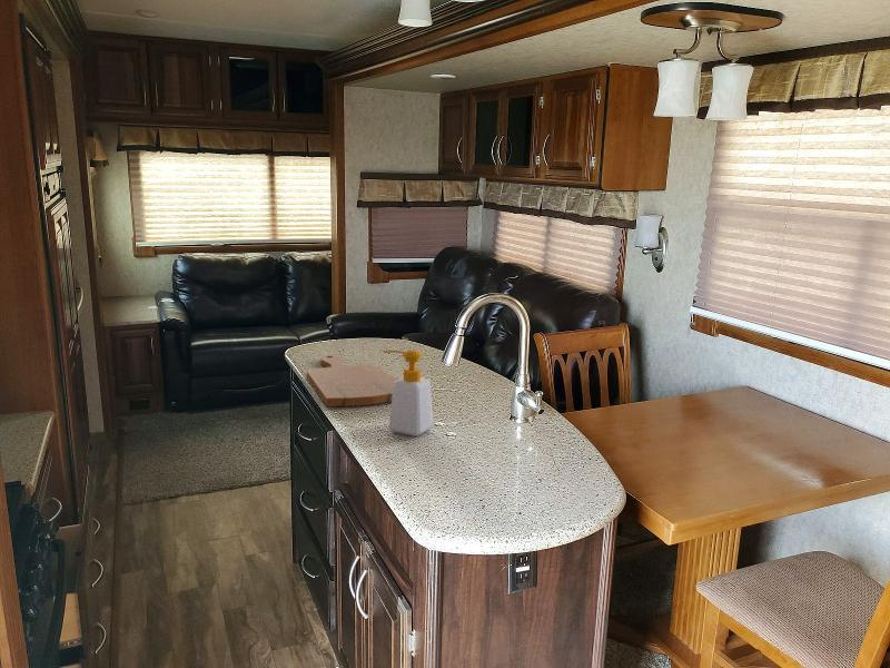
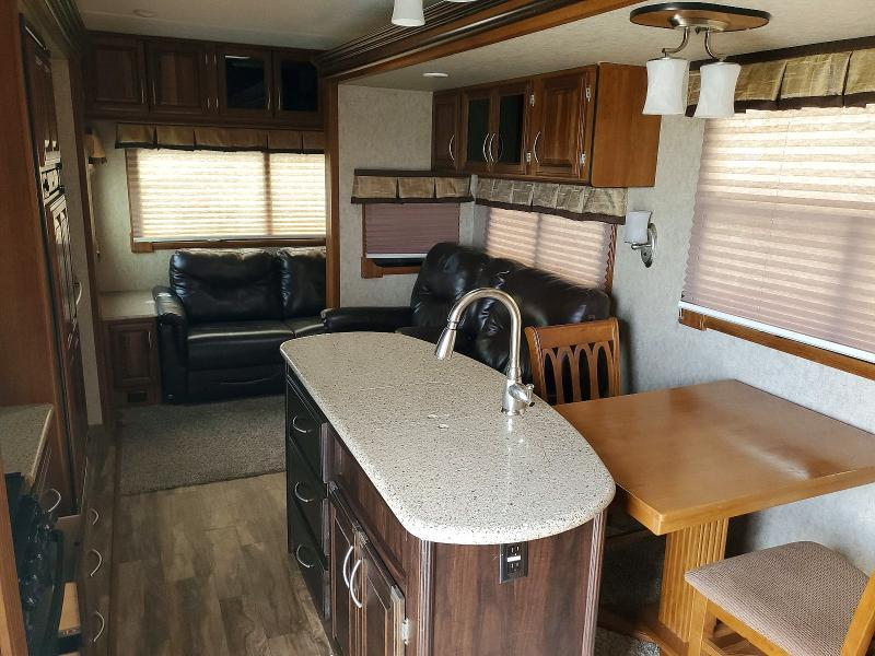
- cutting board (352, 380)
- soap bottle (404, 389)
